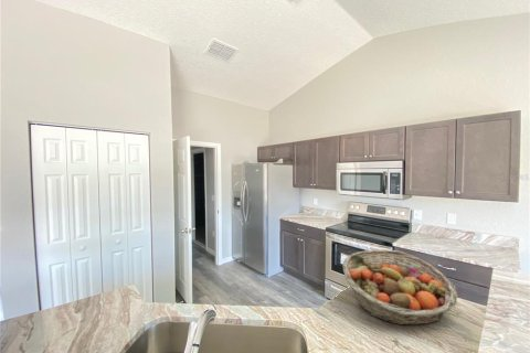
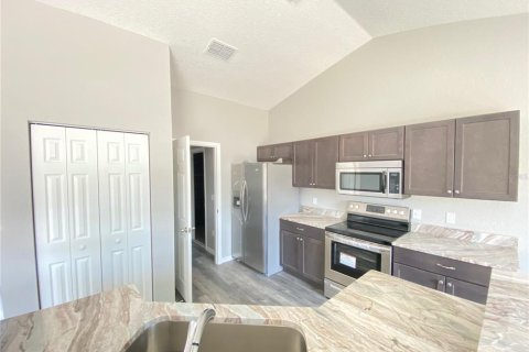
- fruit basket (394, 284)
